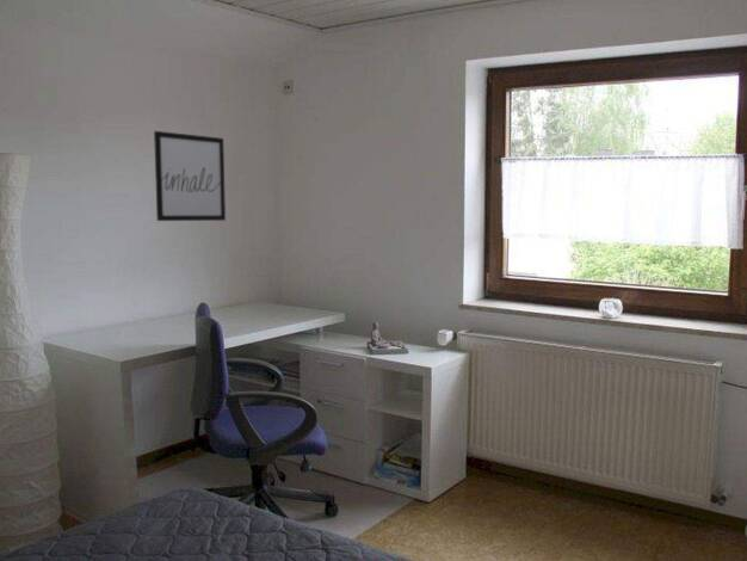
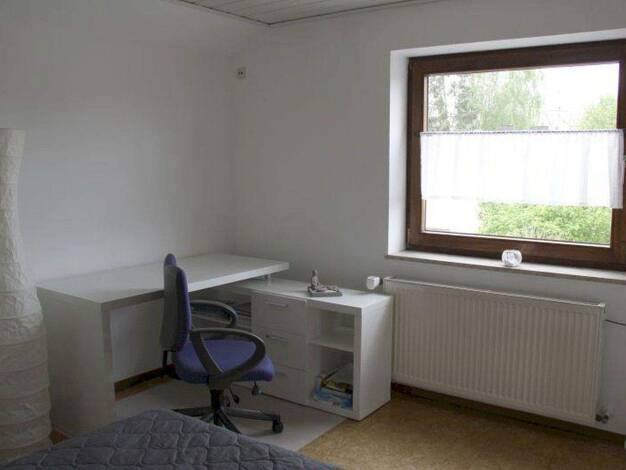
- wall art (191, 178)
